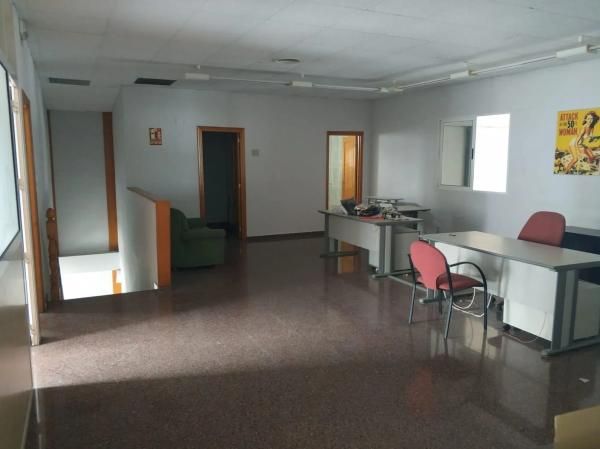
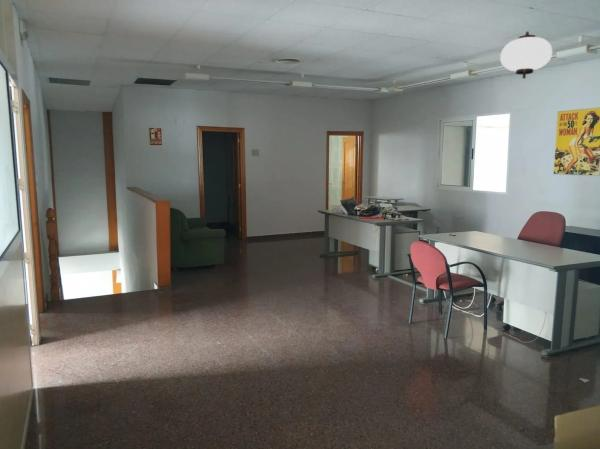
+ ceiling light (525, 54)
